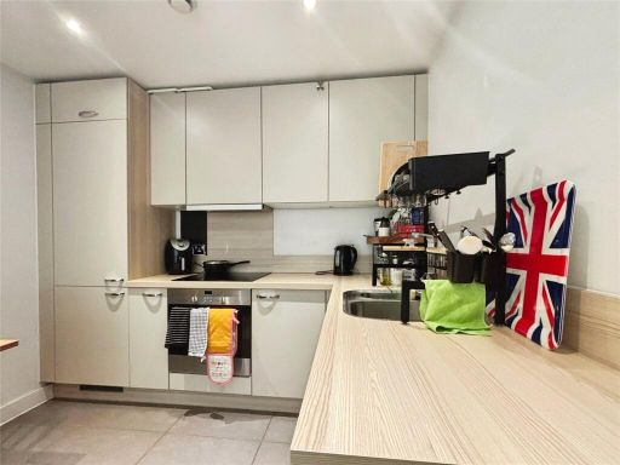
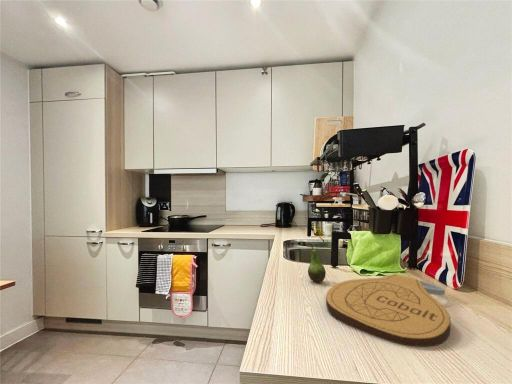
+ fruit (316, 261)
+ key chain (396, 293)
